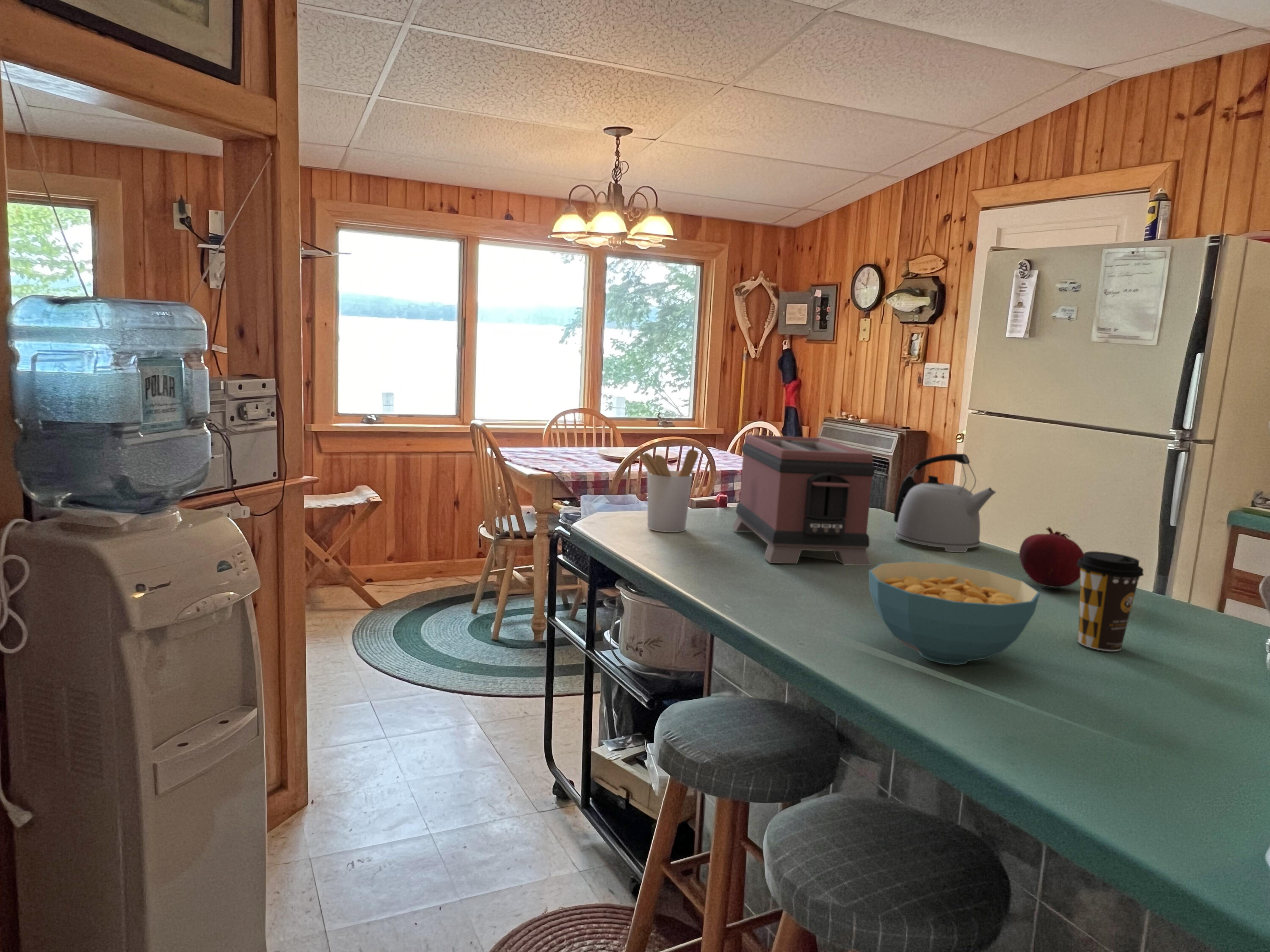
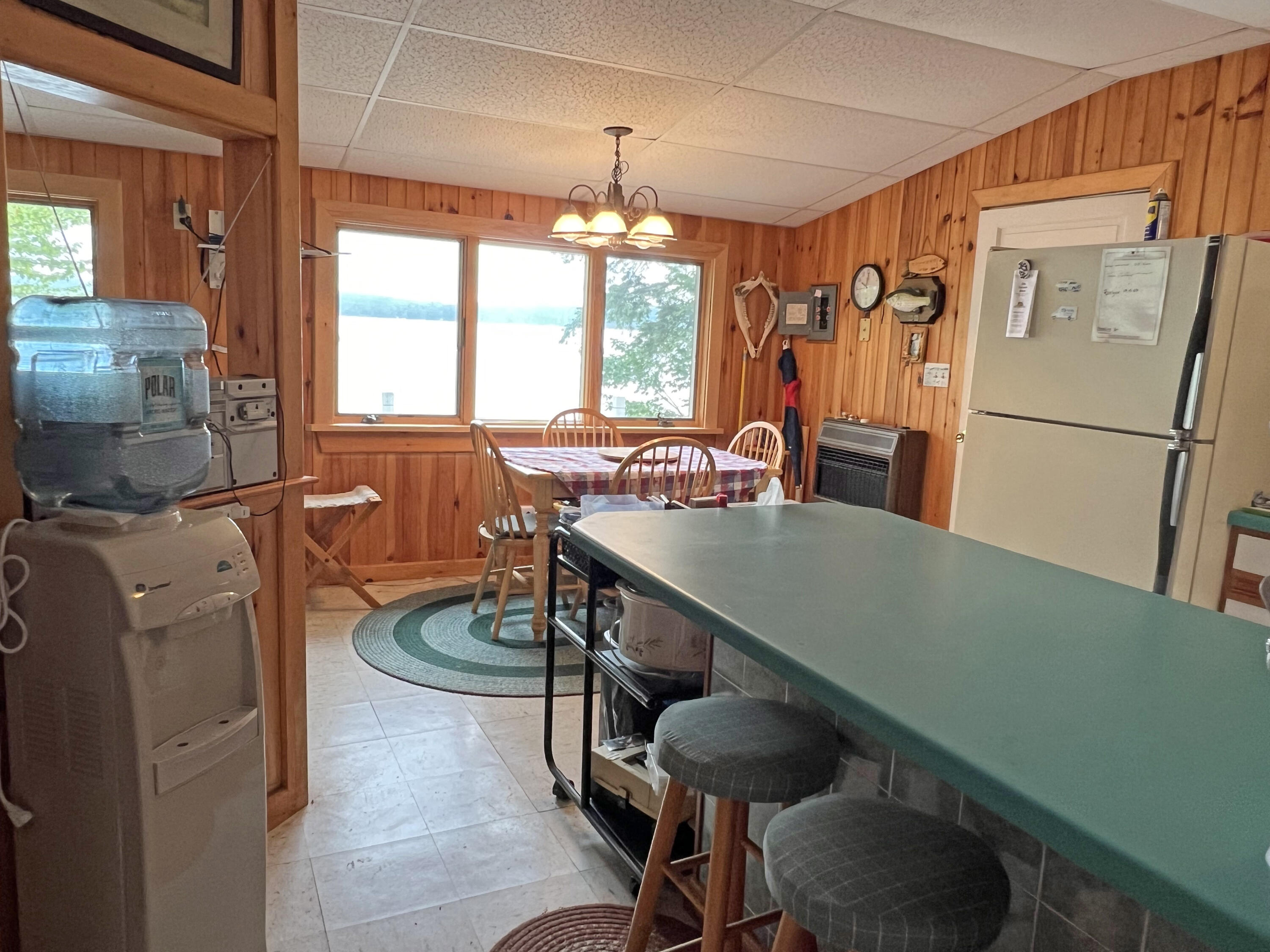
- kettle (944, 498)
- cereal bowl (947, 619)
- coffee cup (1105, 601)
- fruit (1052, 558)
- utensil holder (663, 489)
- toaster (802, 496)
